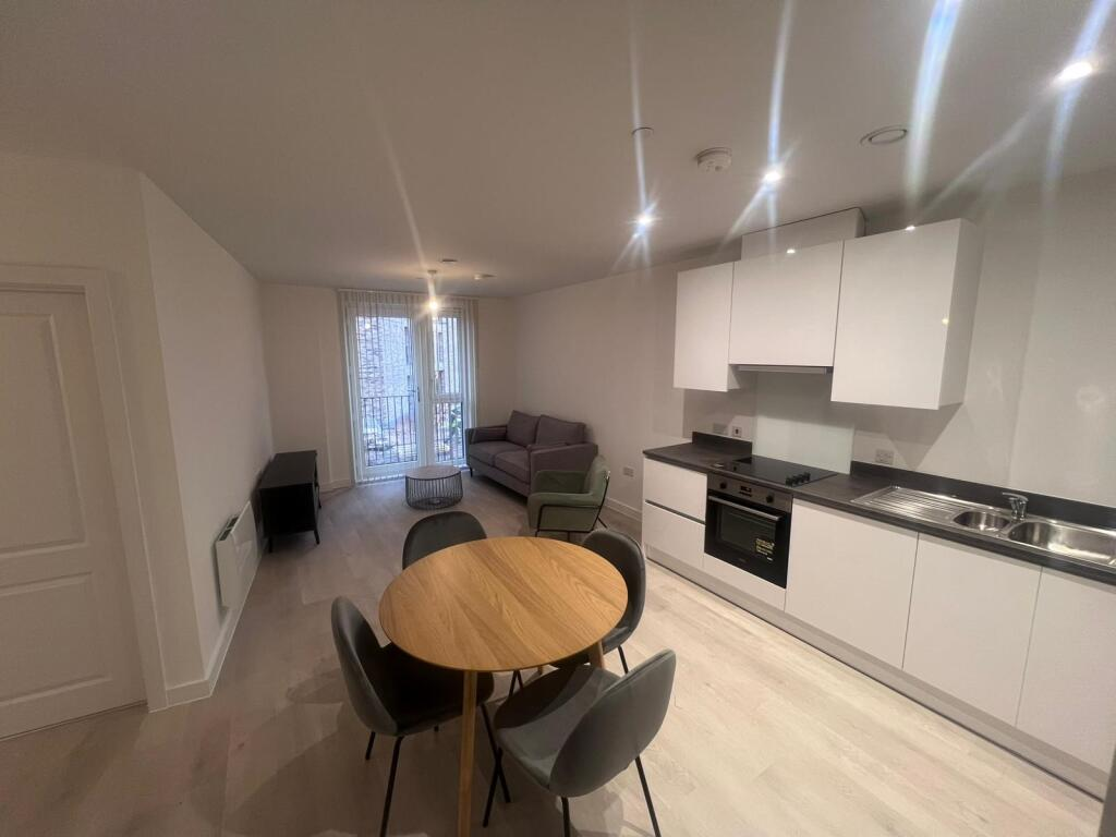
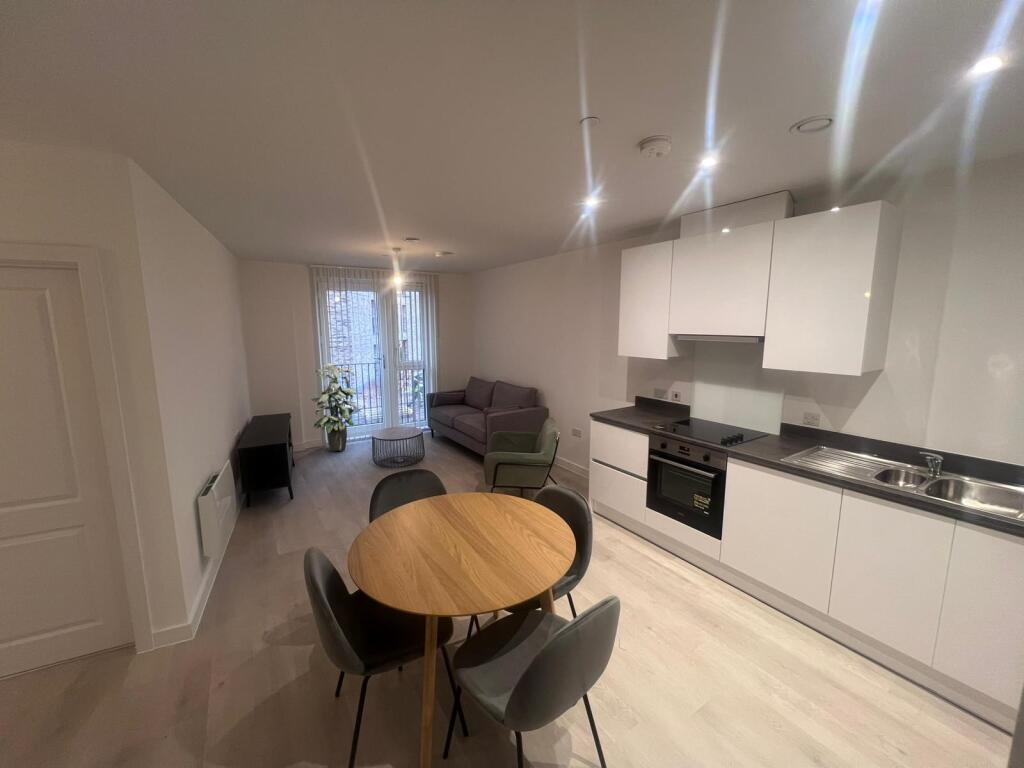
+ indoor plant (334, 406)
